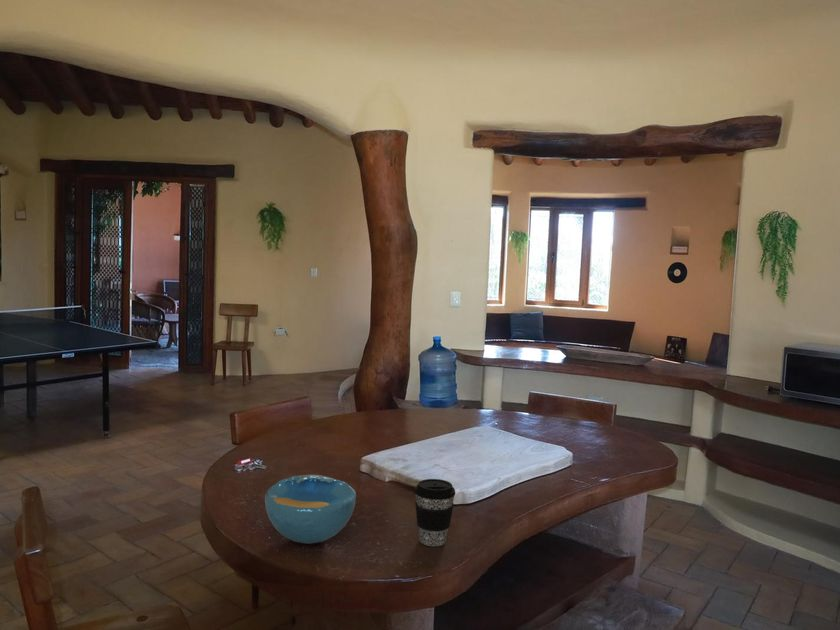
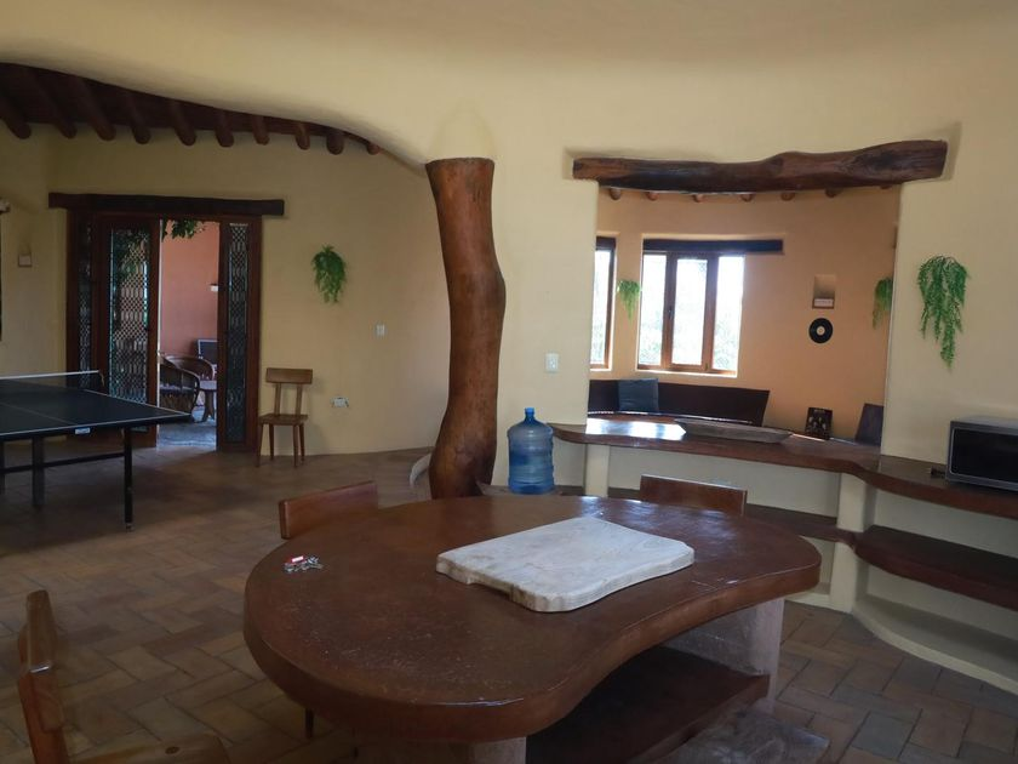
- coffee cup (433, 512)
- bowl (310, 507)
